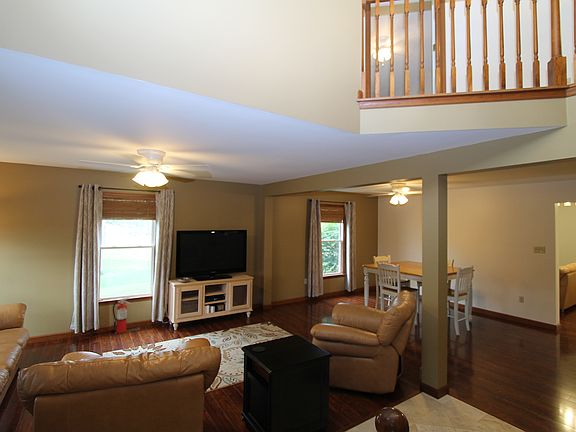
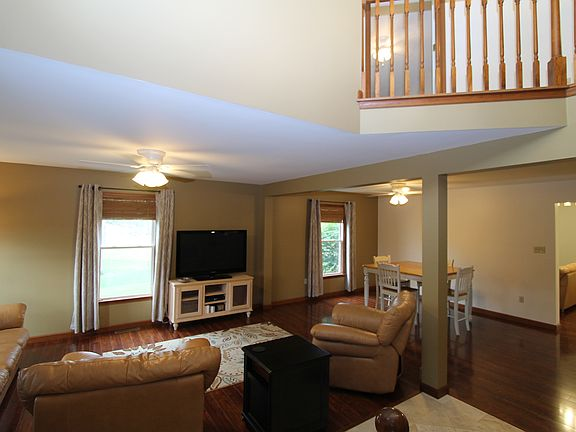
- fire extinguisher (121, 314)
